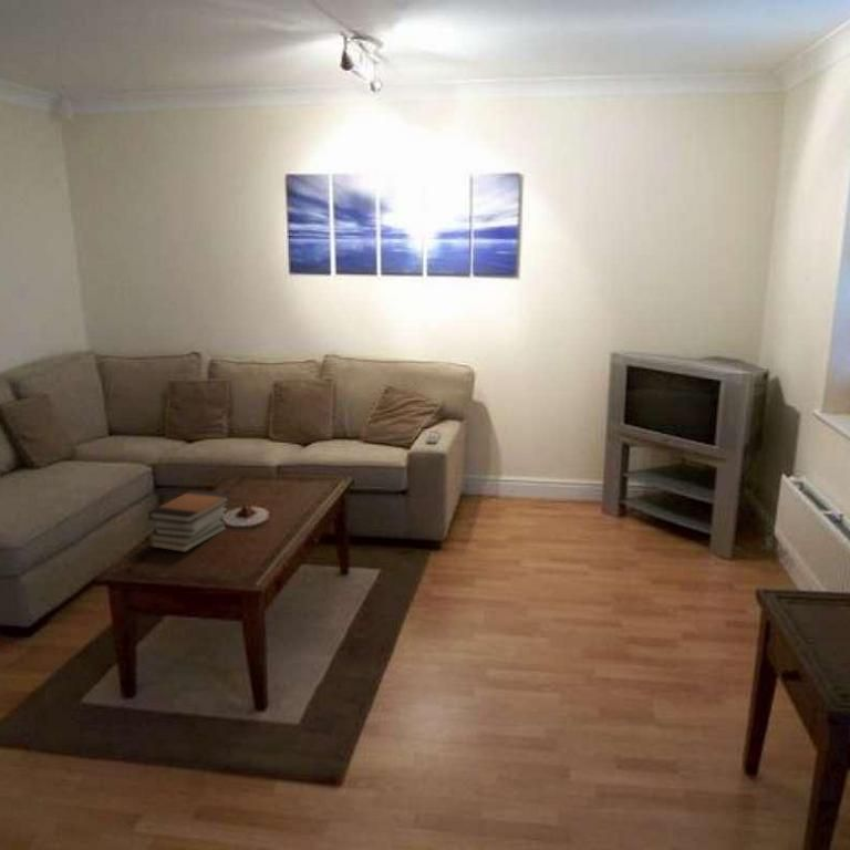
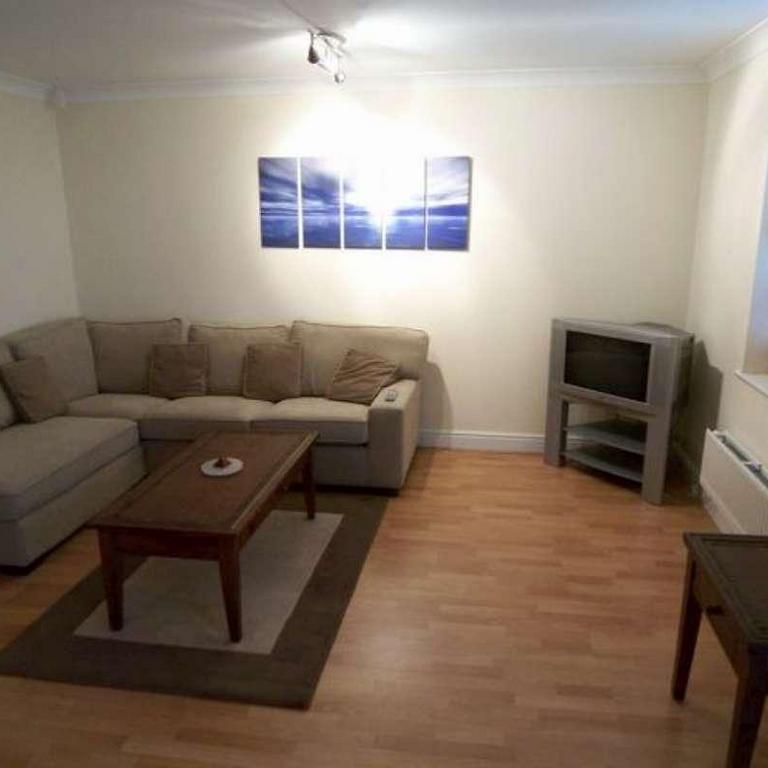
- book stack (190, 519)
